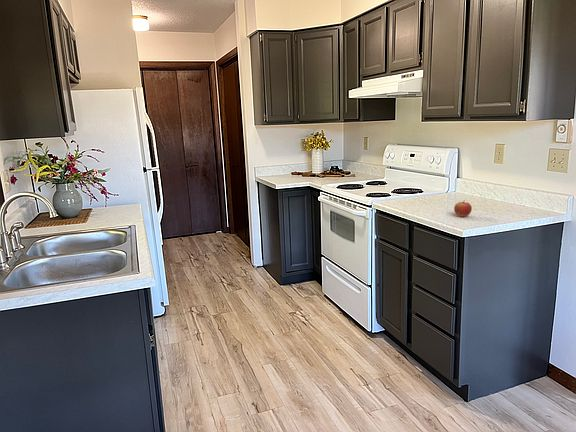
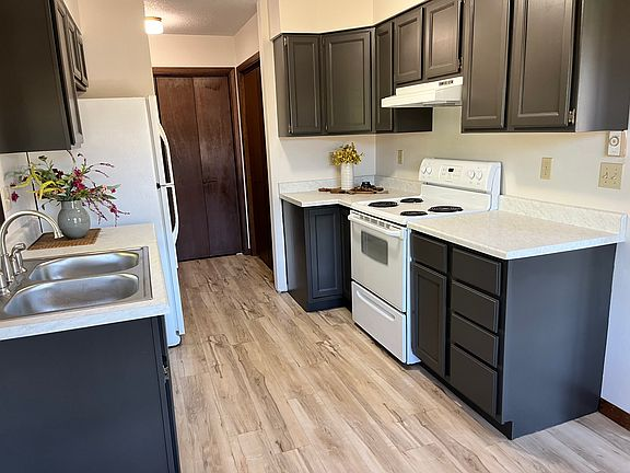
- apple (462, 208)
